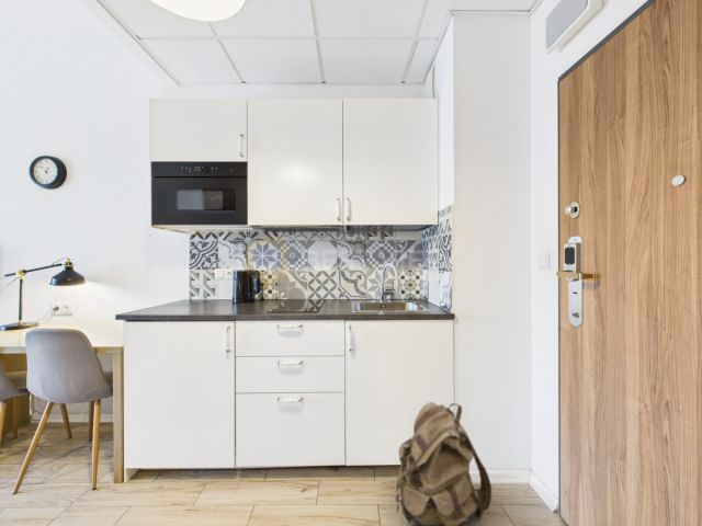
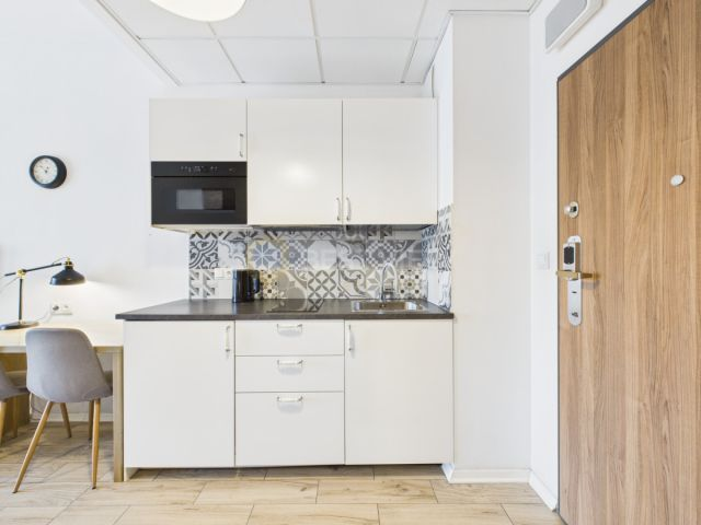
- backpack (439, 454)
